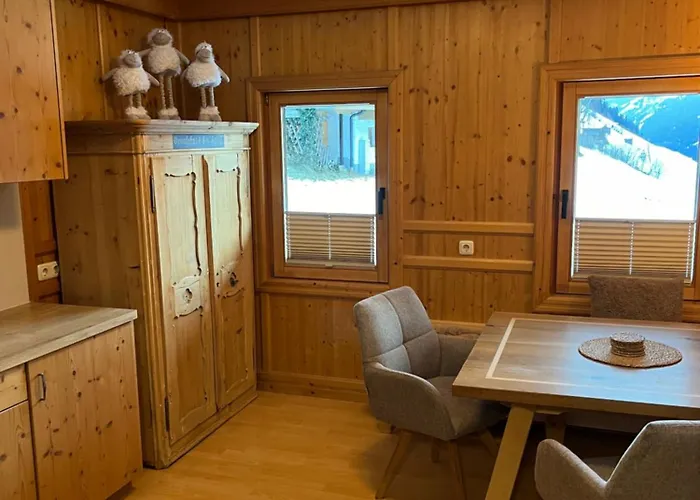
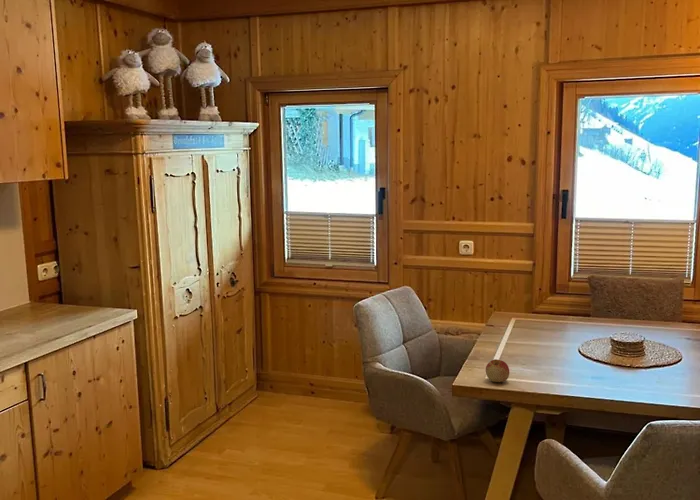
+ apple (497, 371)
